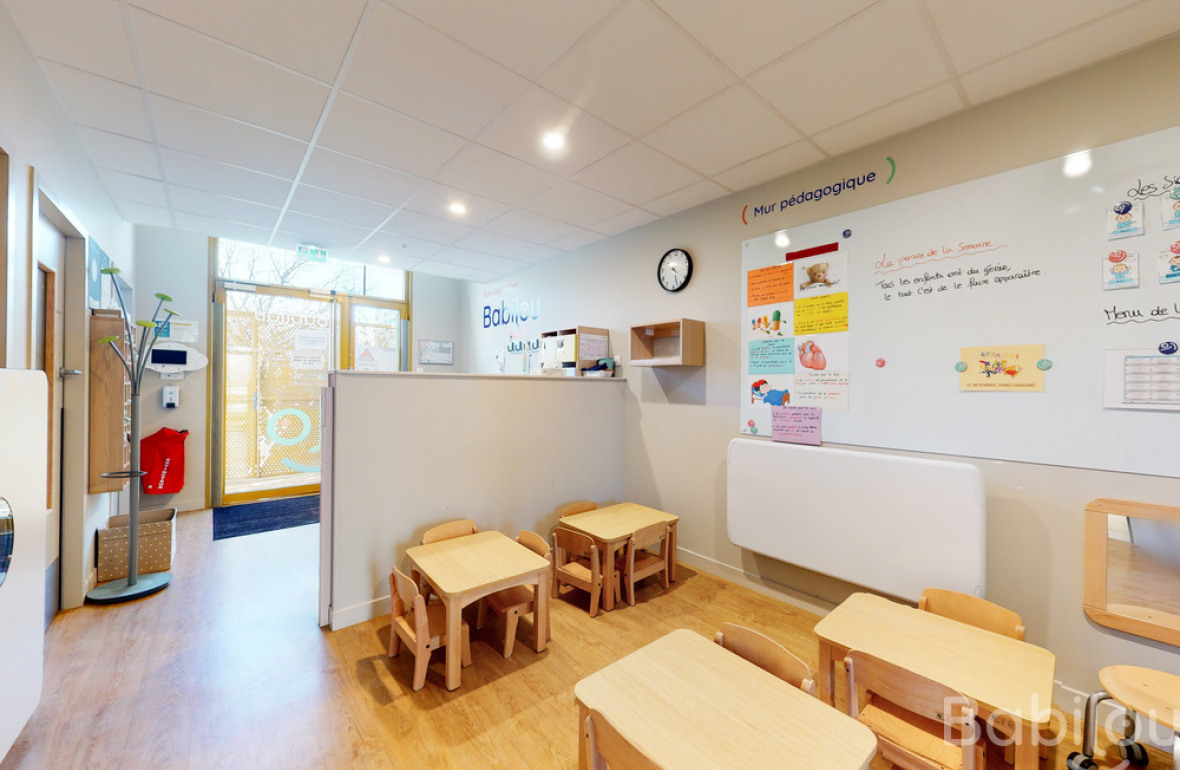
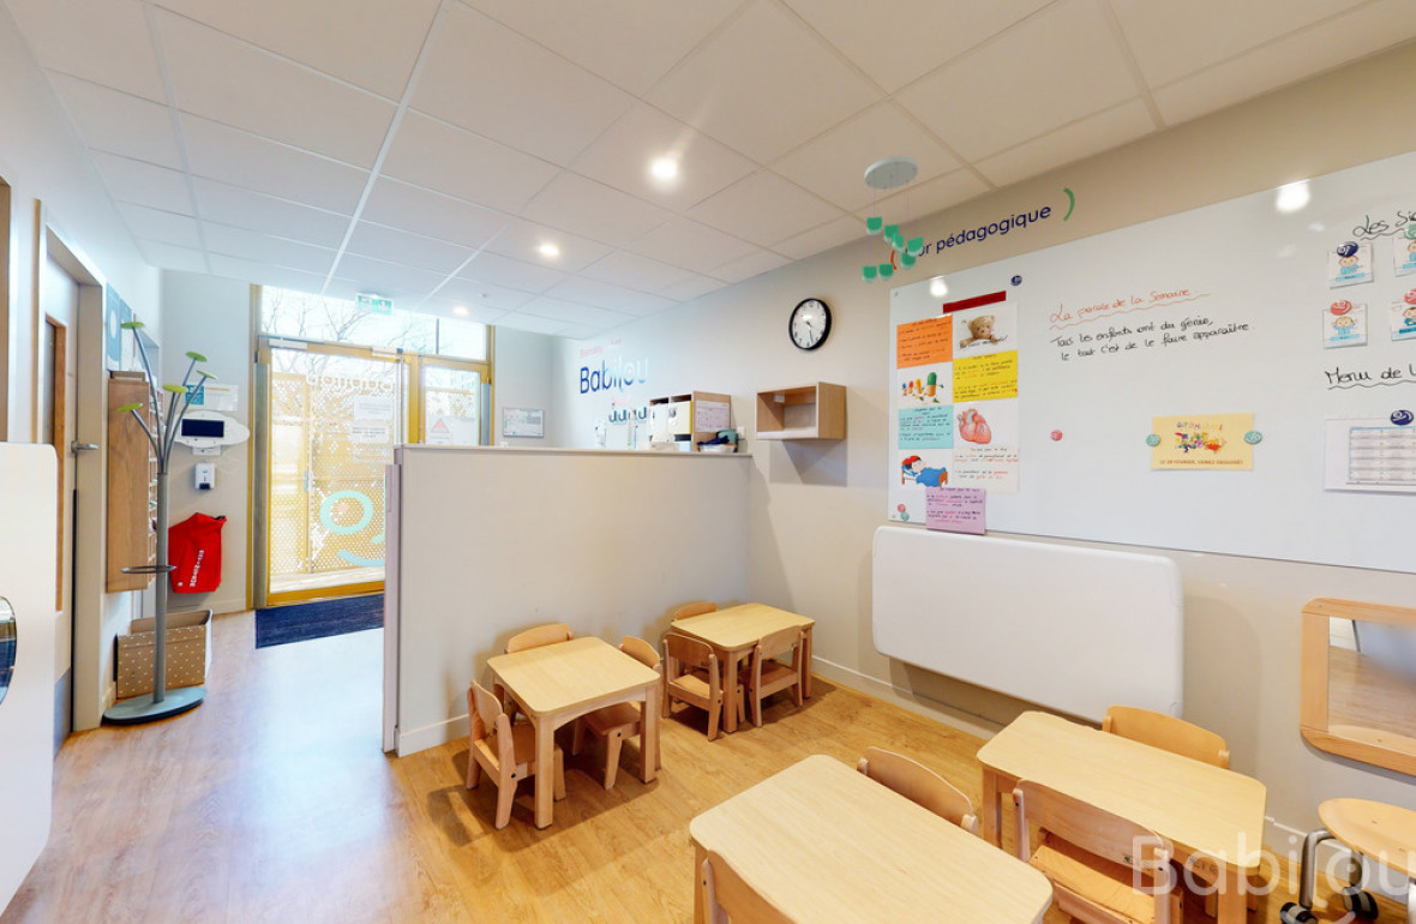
+ ceiling mobile (890, 224)
